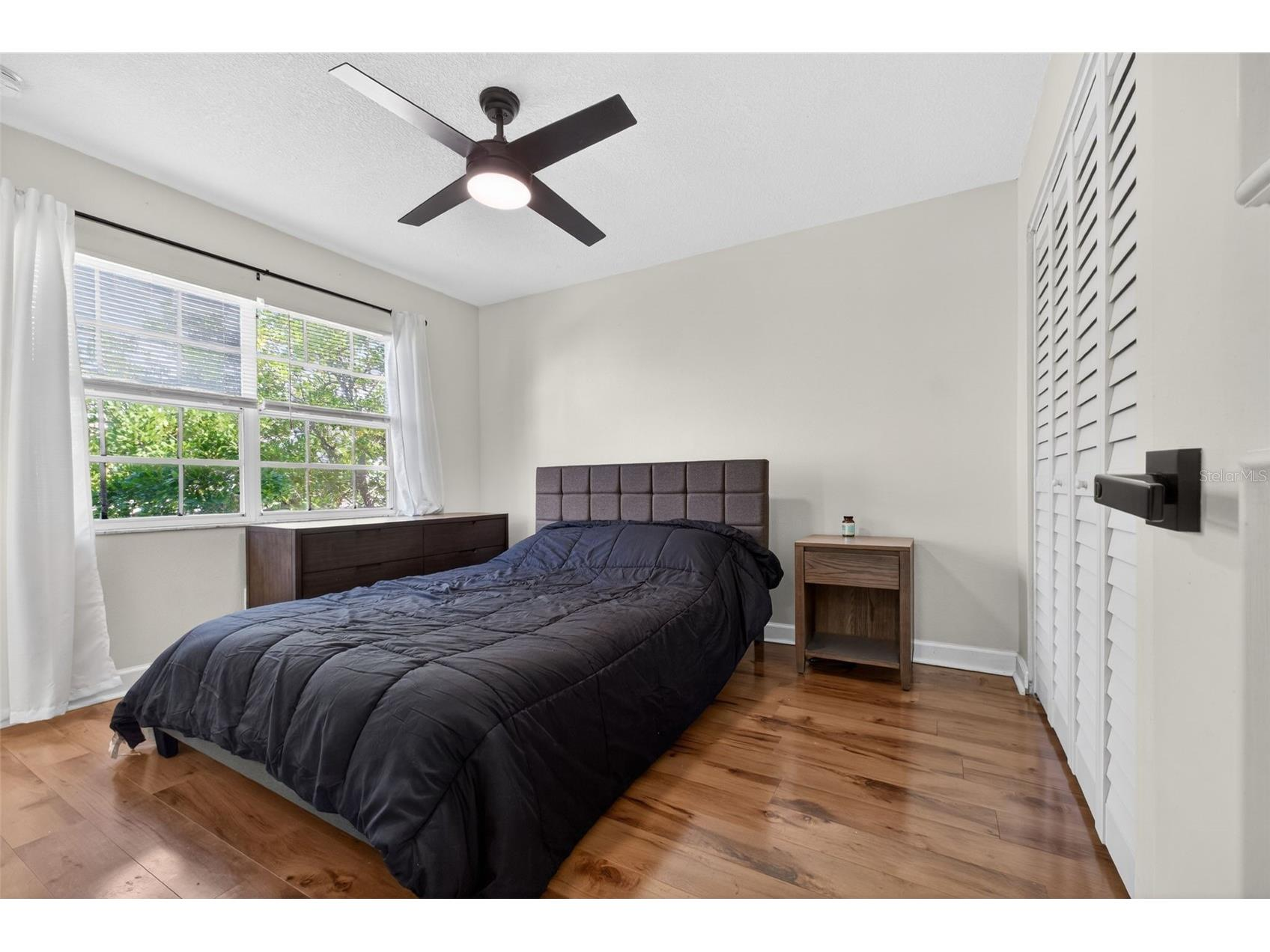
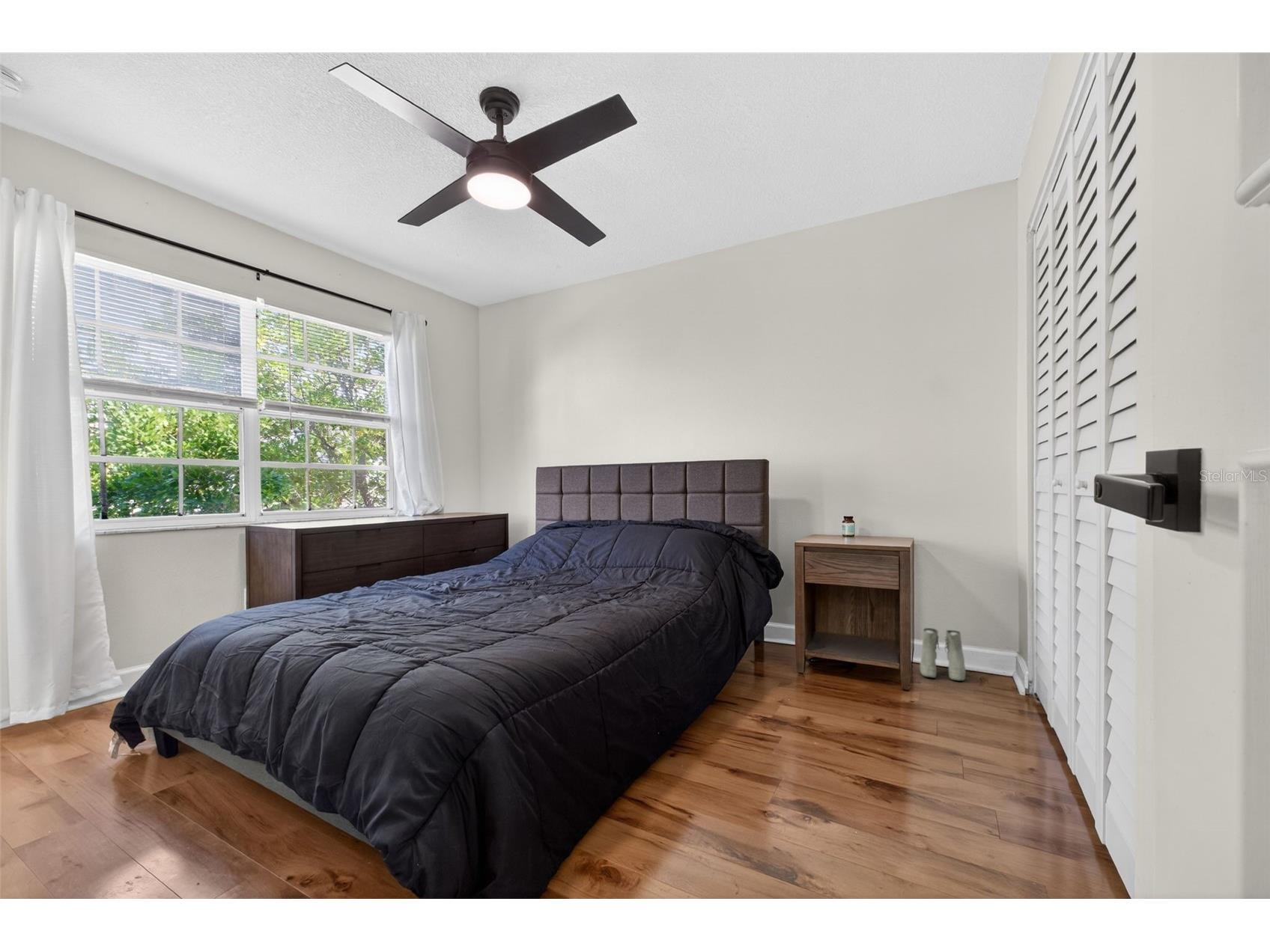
+ boots (945, 650)
